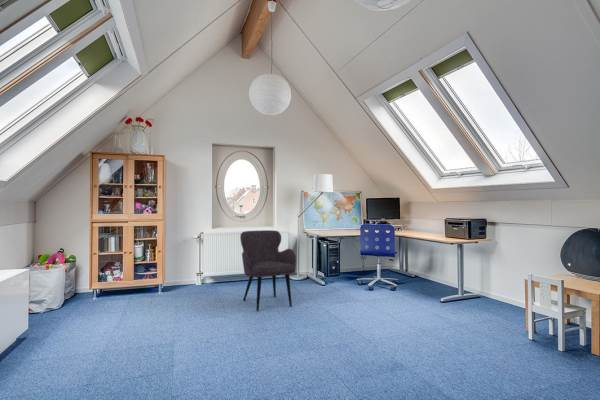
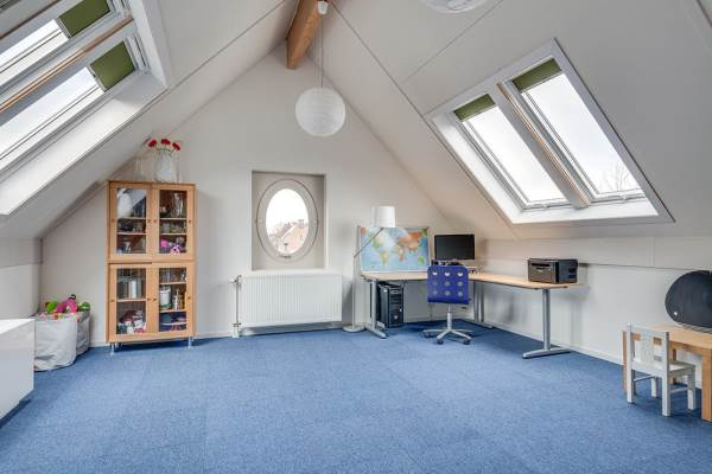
- armchair (265, 267)
